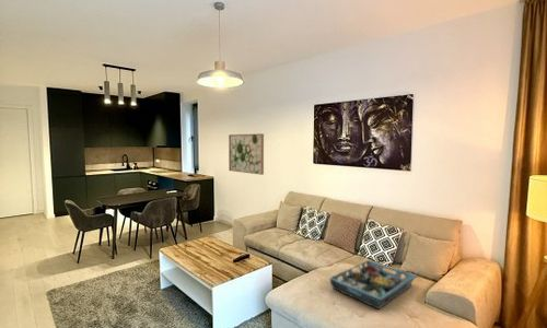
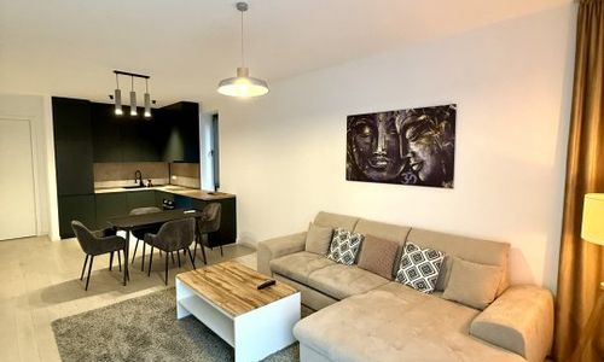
- serving tray (373, 281)
- wall art (244, 153)
